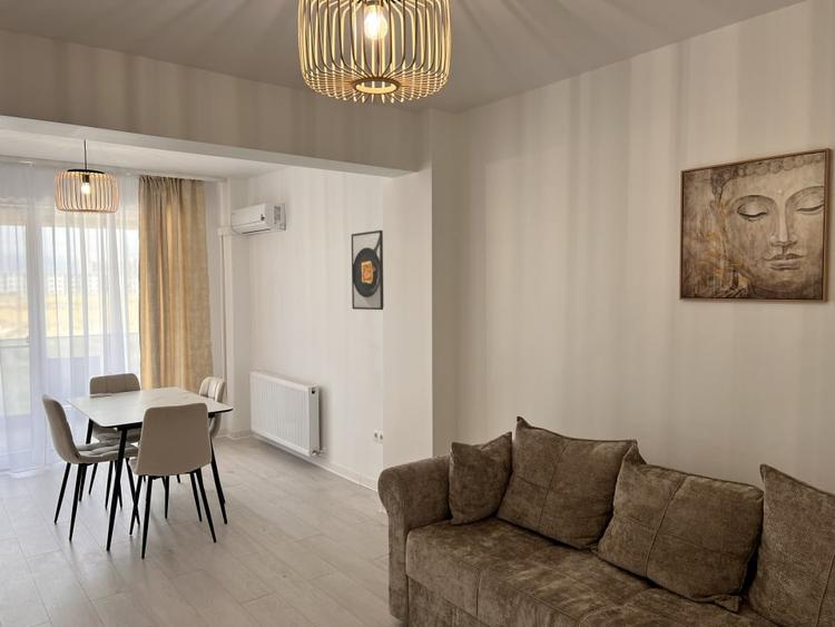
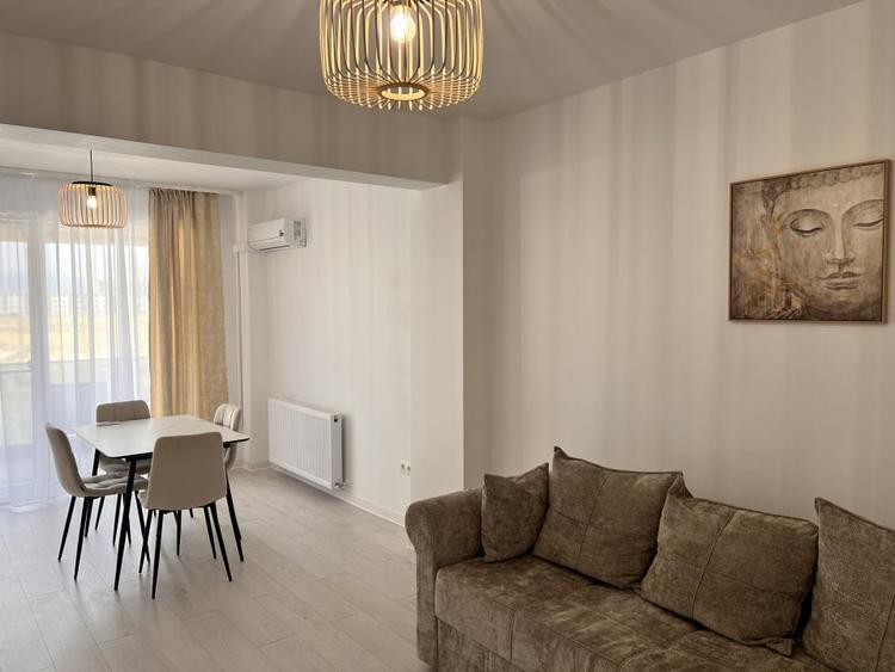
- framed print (366, 271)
